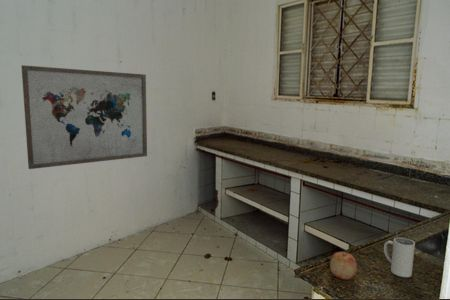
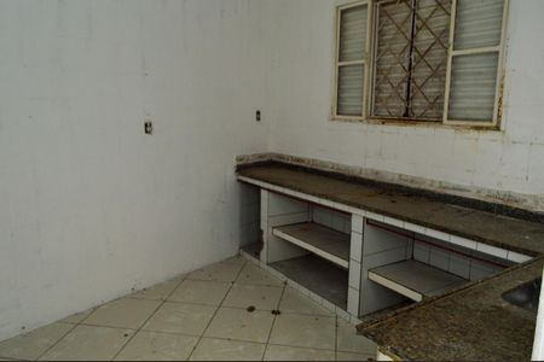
- wall art (92, 117)
- mug (398, 255)
- apple (343, 265)
